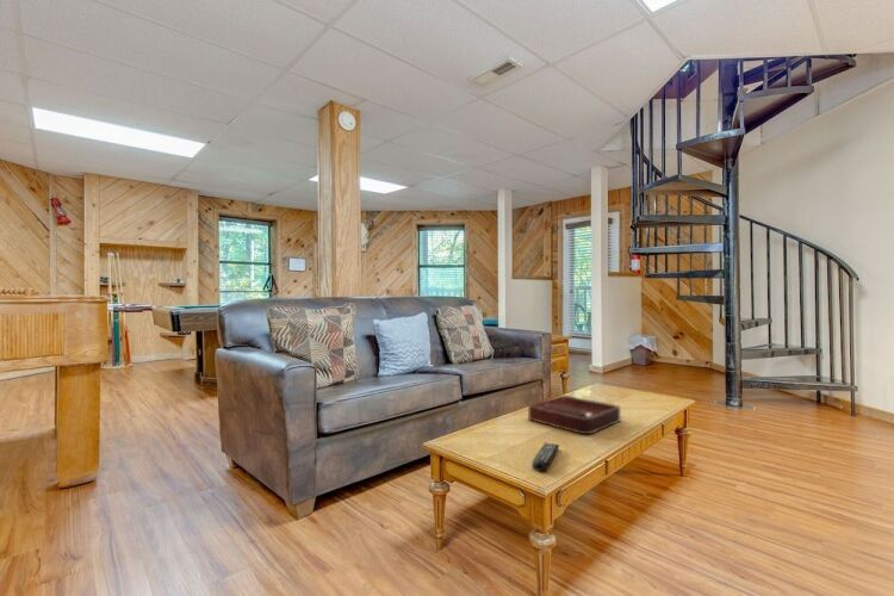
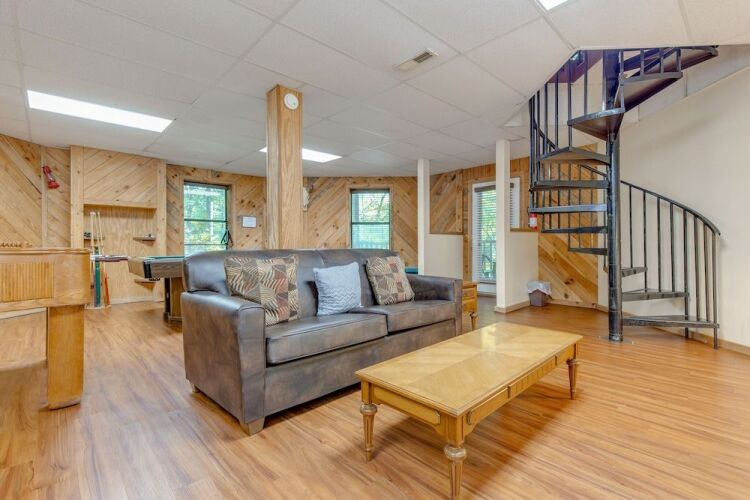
- remote control (546, 454)
- decorative tray (573, 412)
